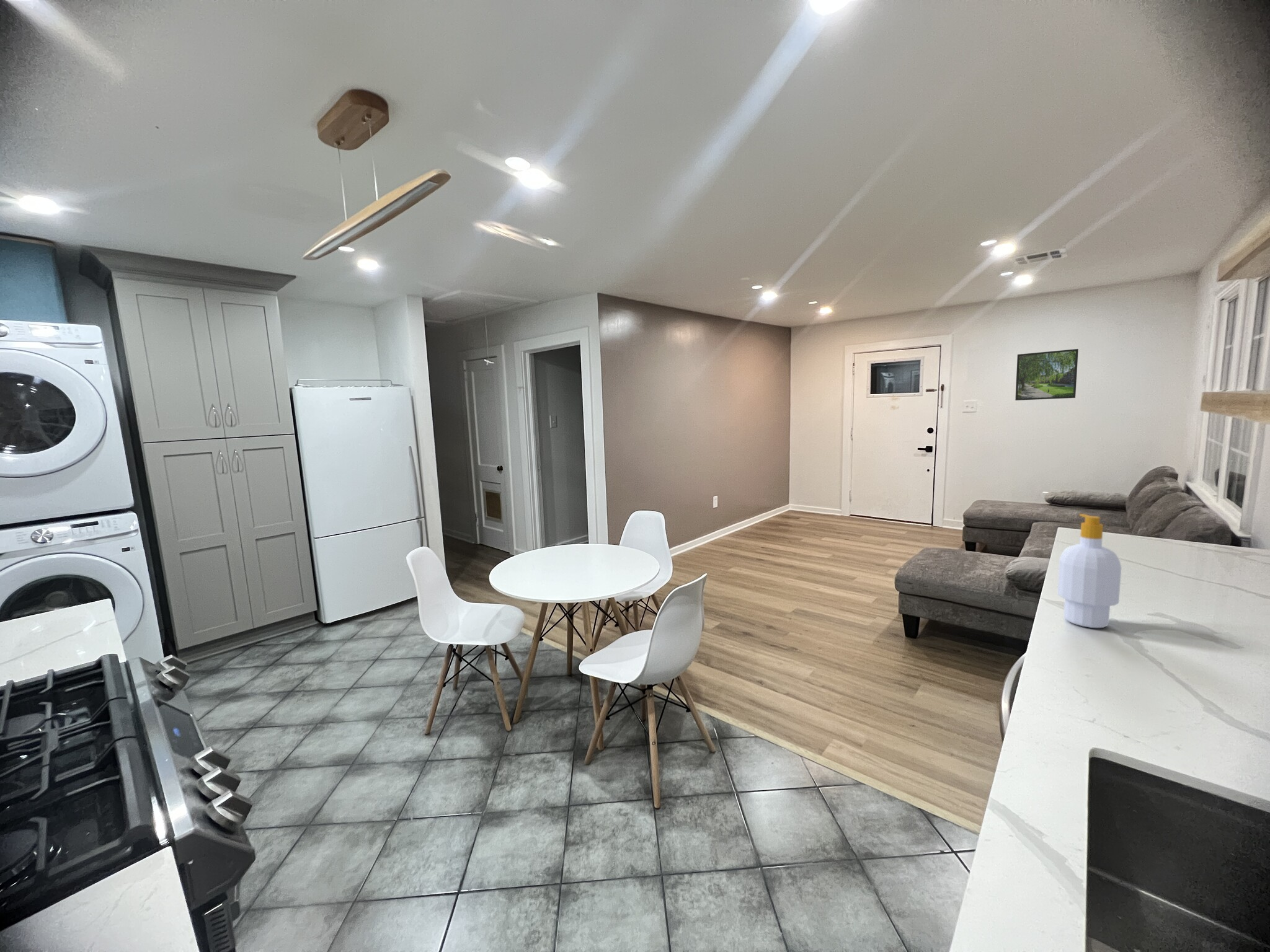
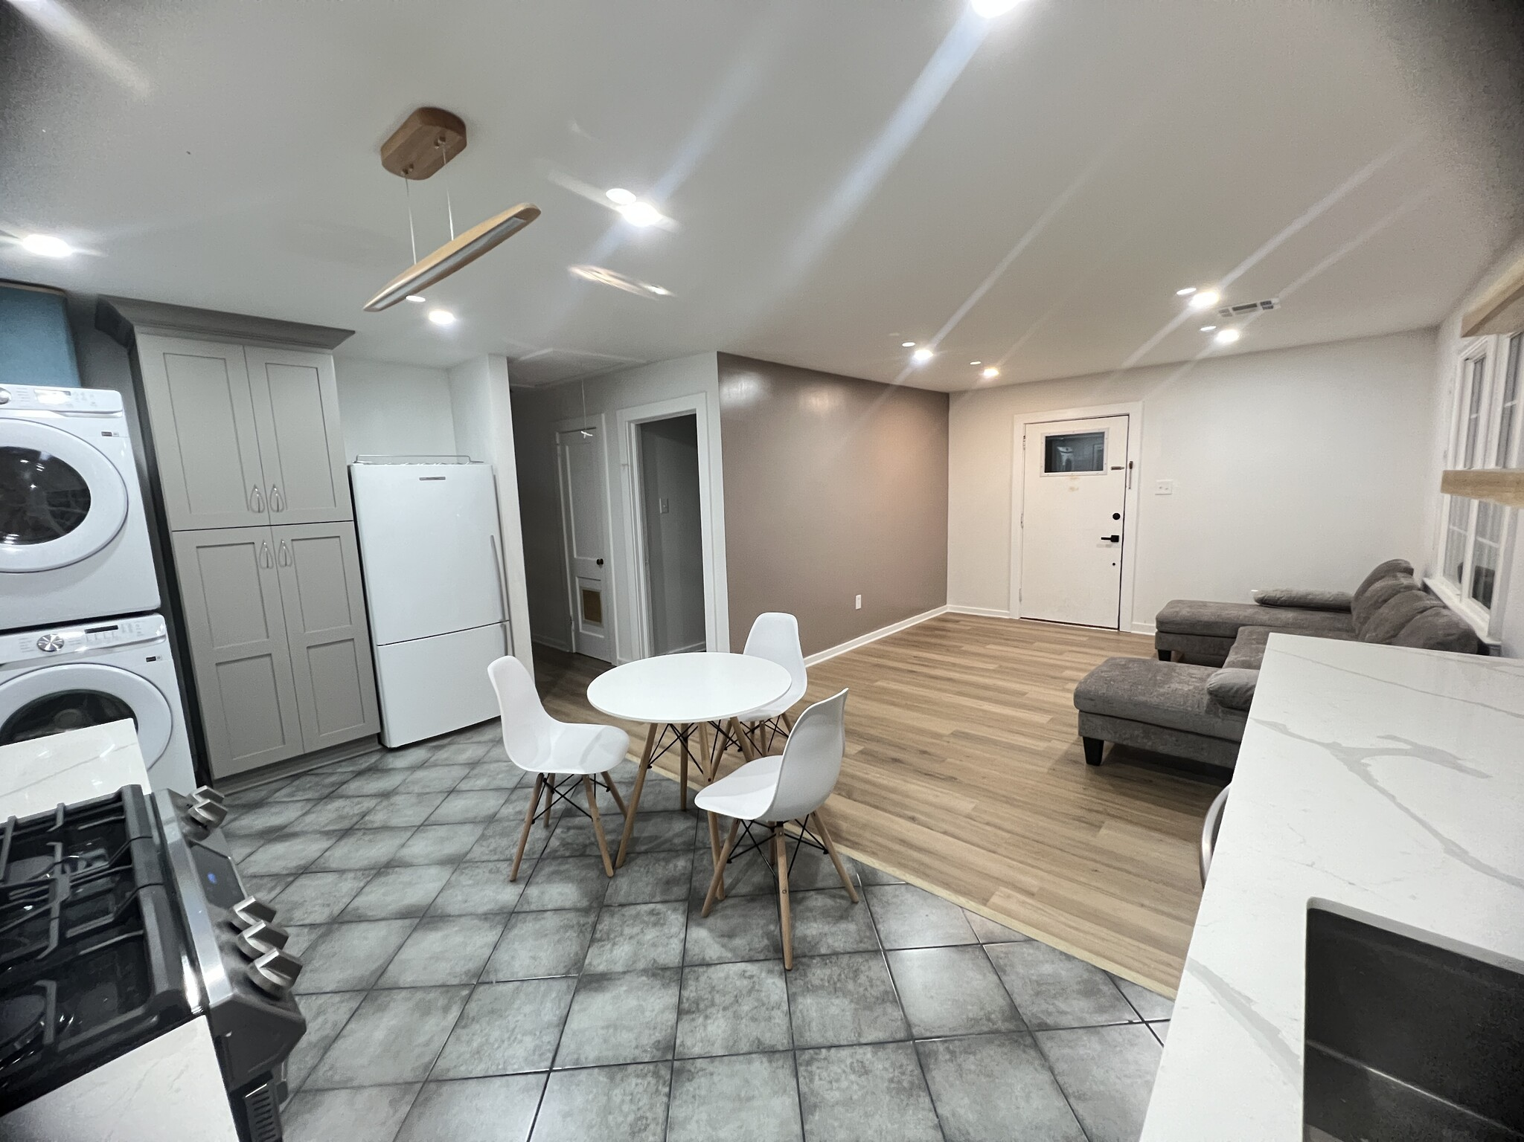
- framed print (1046, 376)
- soap bottle (1089, 570)
